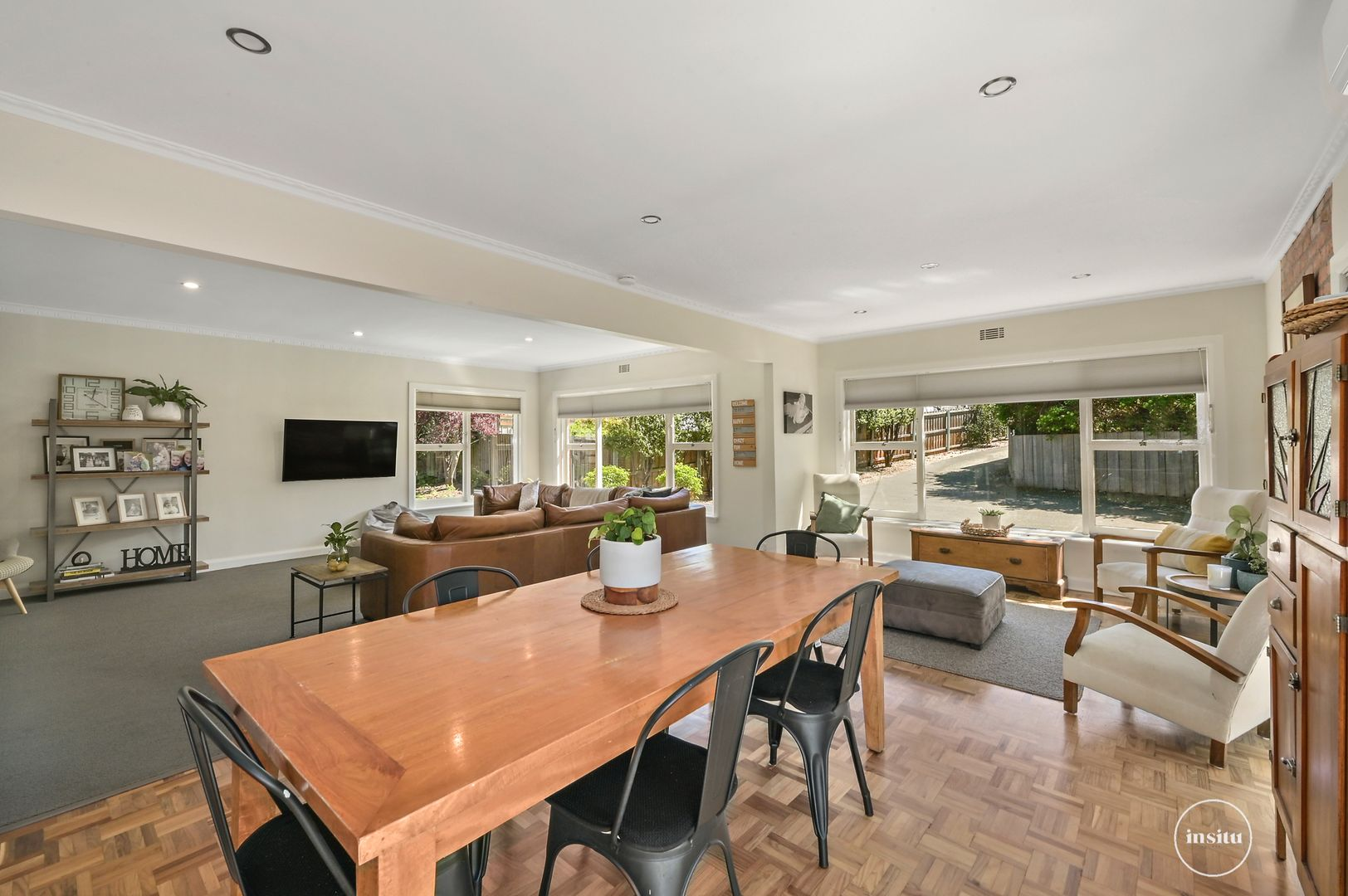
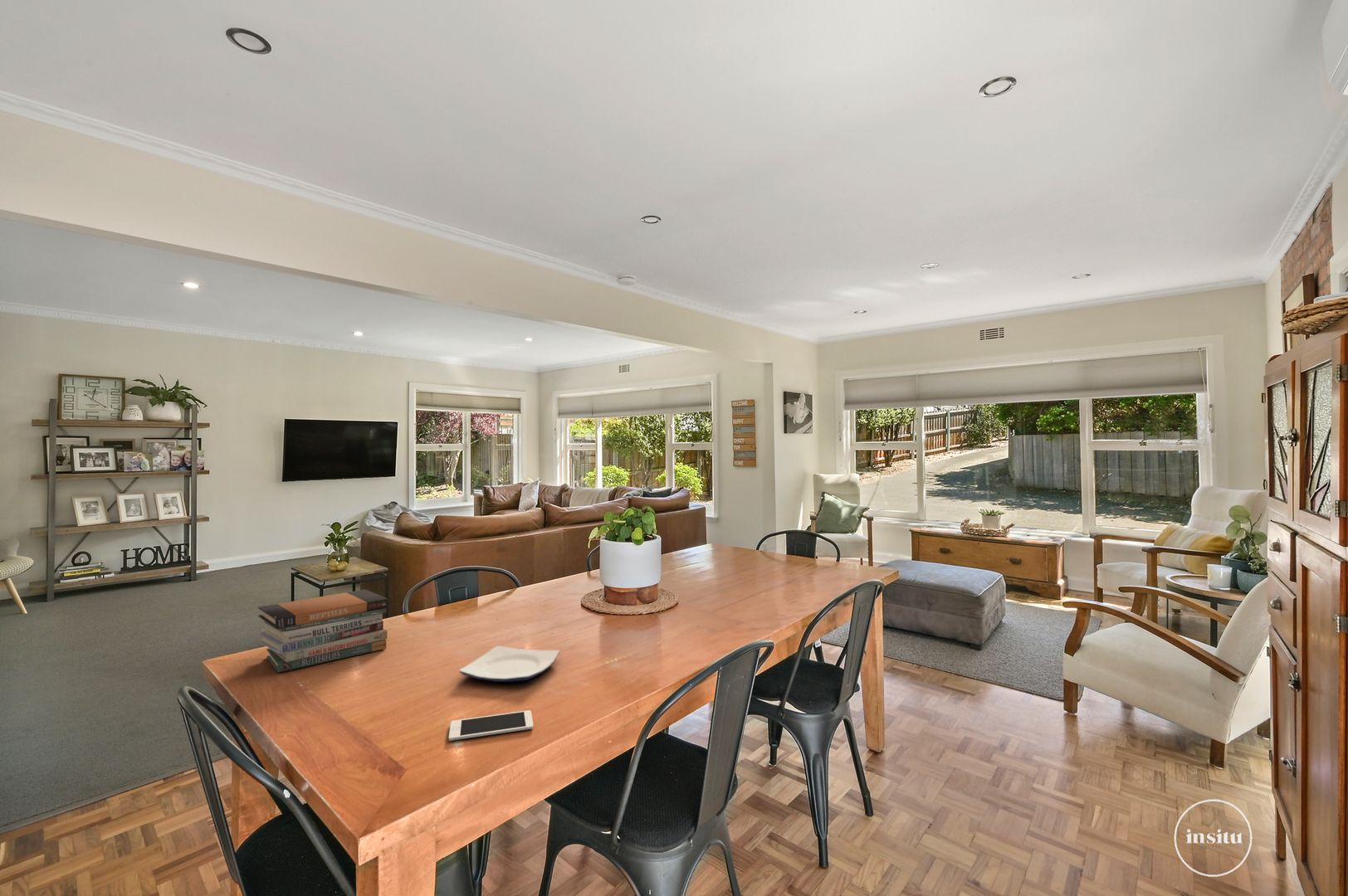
+ book stack (325, 628)
+ cell phone (491, 724)
+ plate (511, 665)
